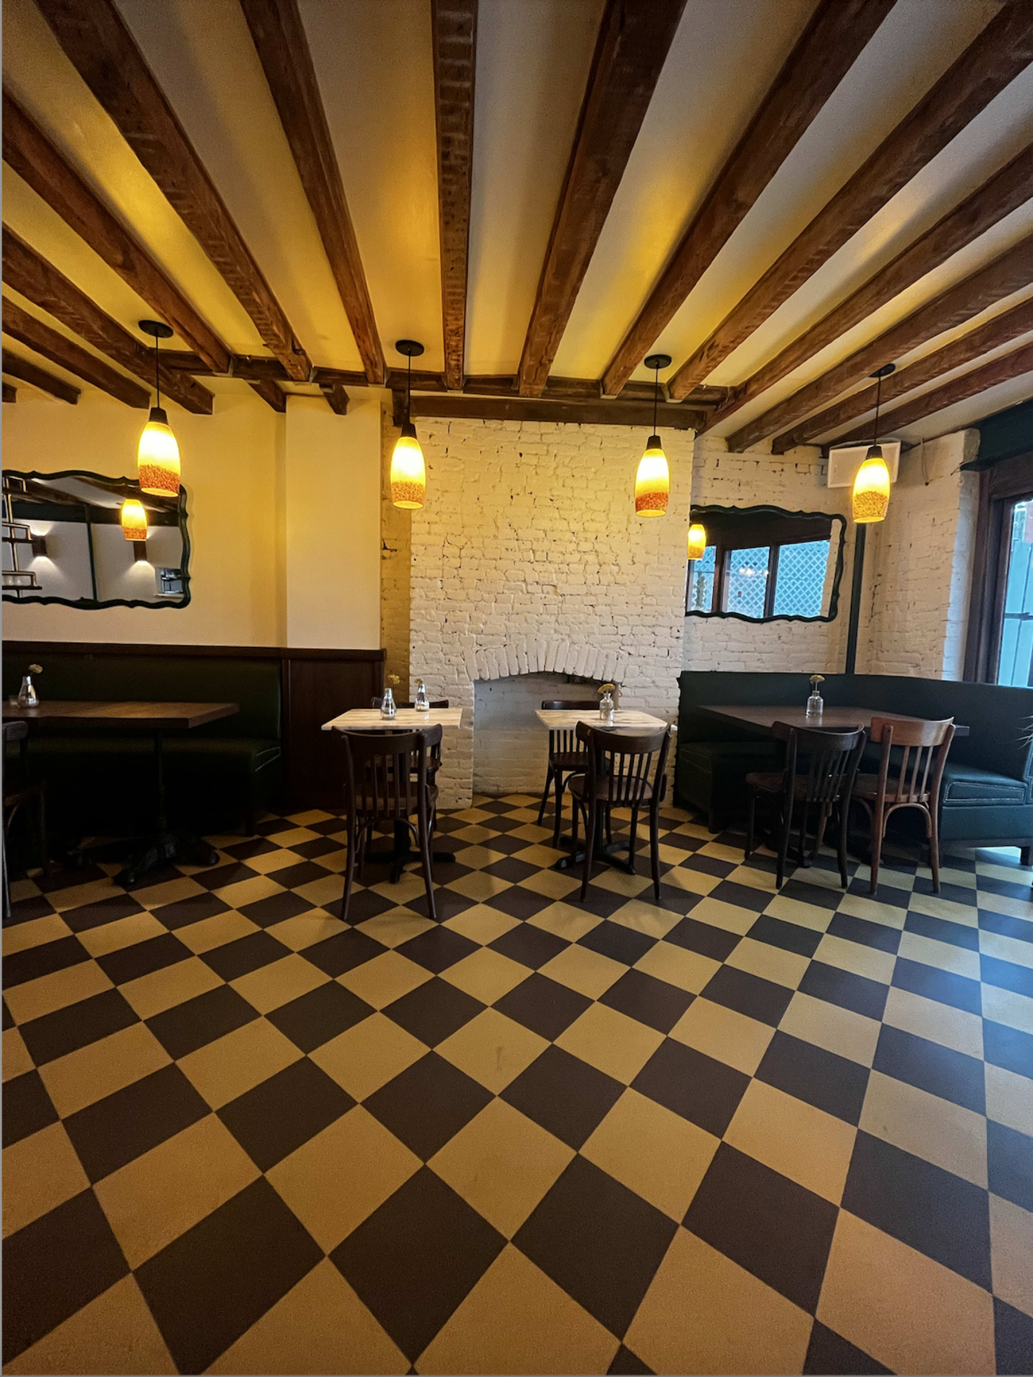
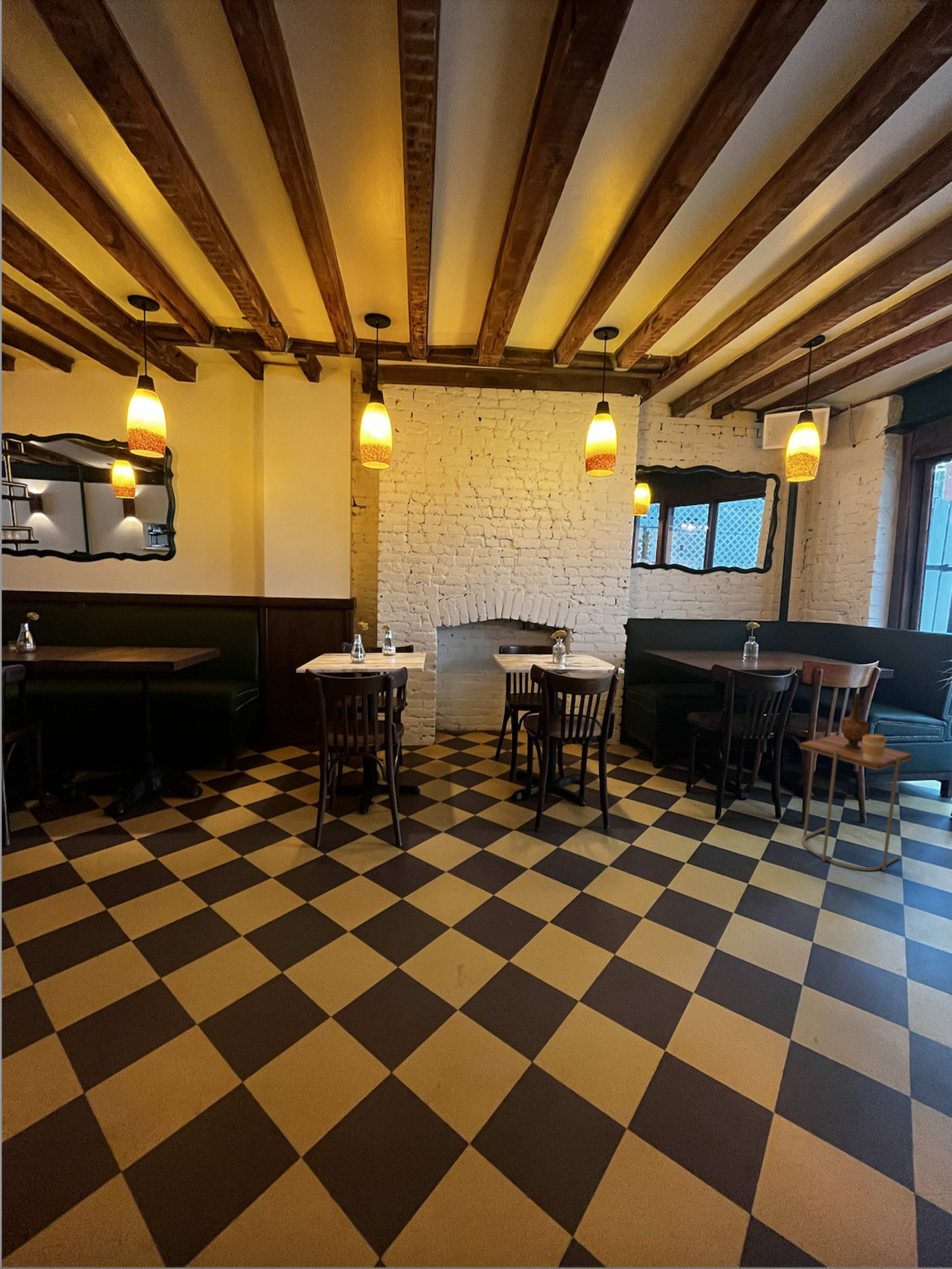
+ coffee cup (873, 747)
+ side table (832, 798)
+ vase (855, 719)
